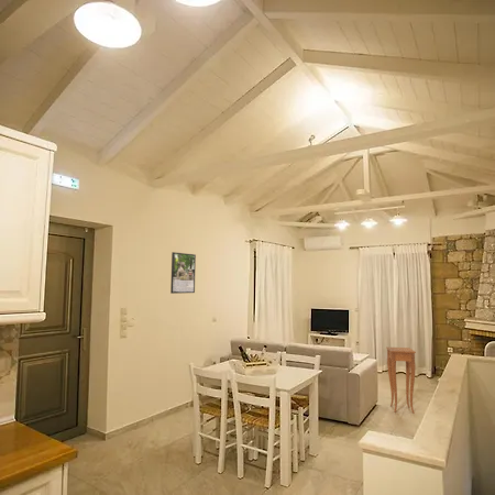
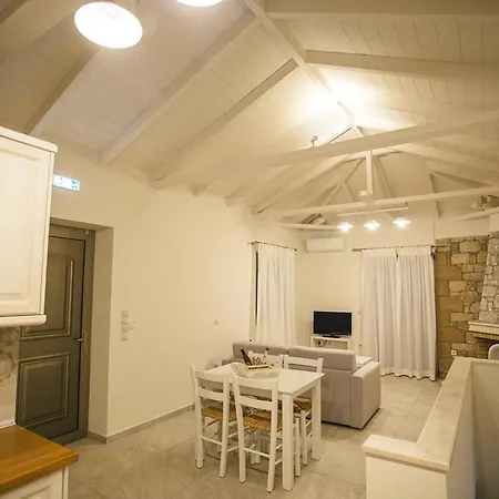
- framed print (184, 273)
- side table (406, 378)
